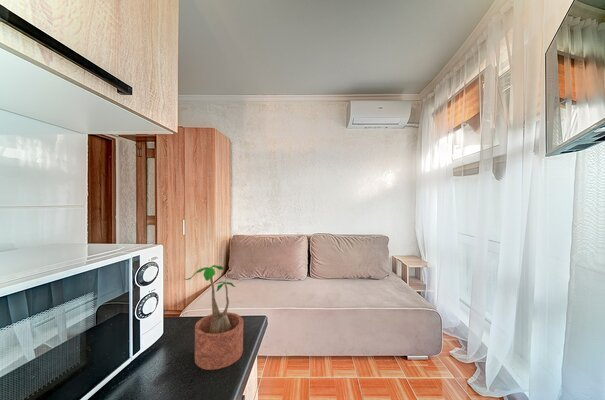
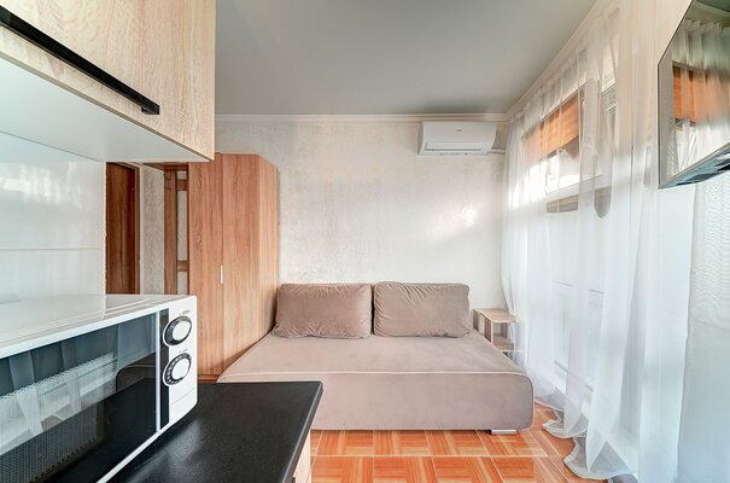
- potted plant (213, 310)
